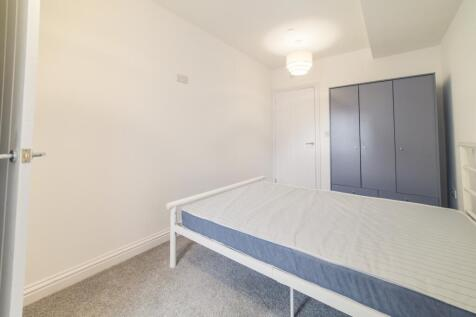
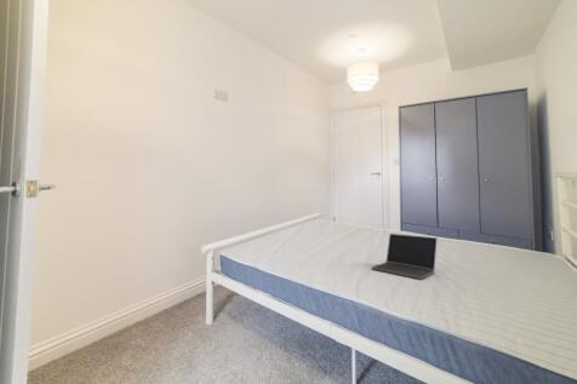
+ laptop computer (404, 253)
